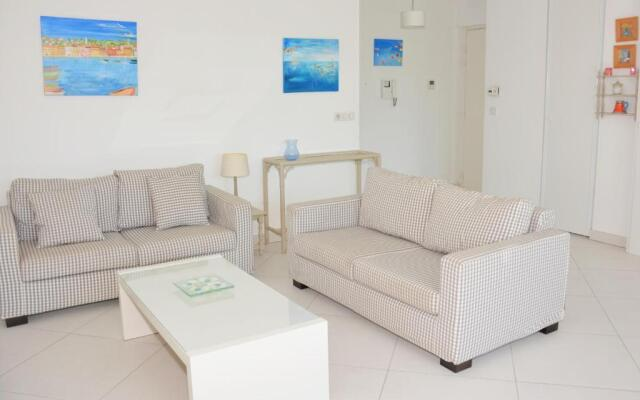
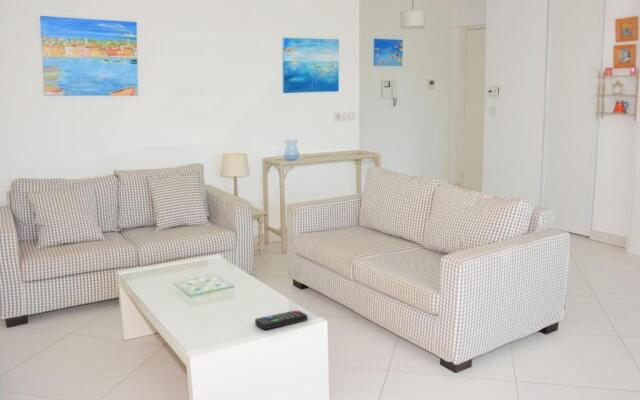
+ remote control (281, 319)
